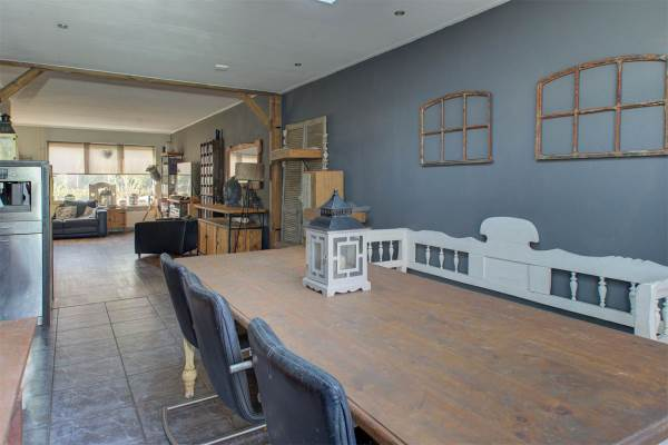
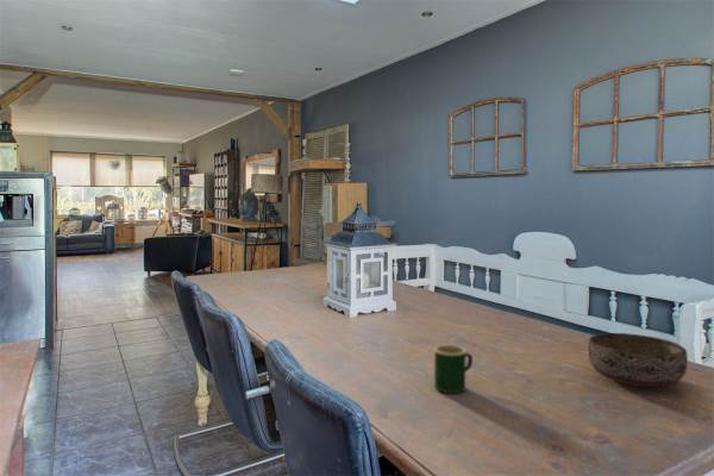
+ mug (455, 367)
+ bowl (634, 361)
